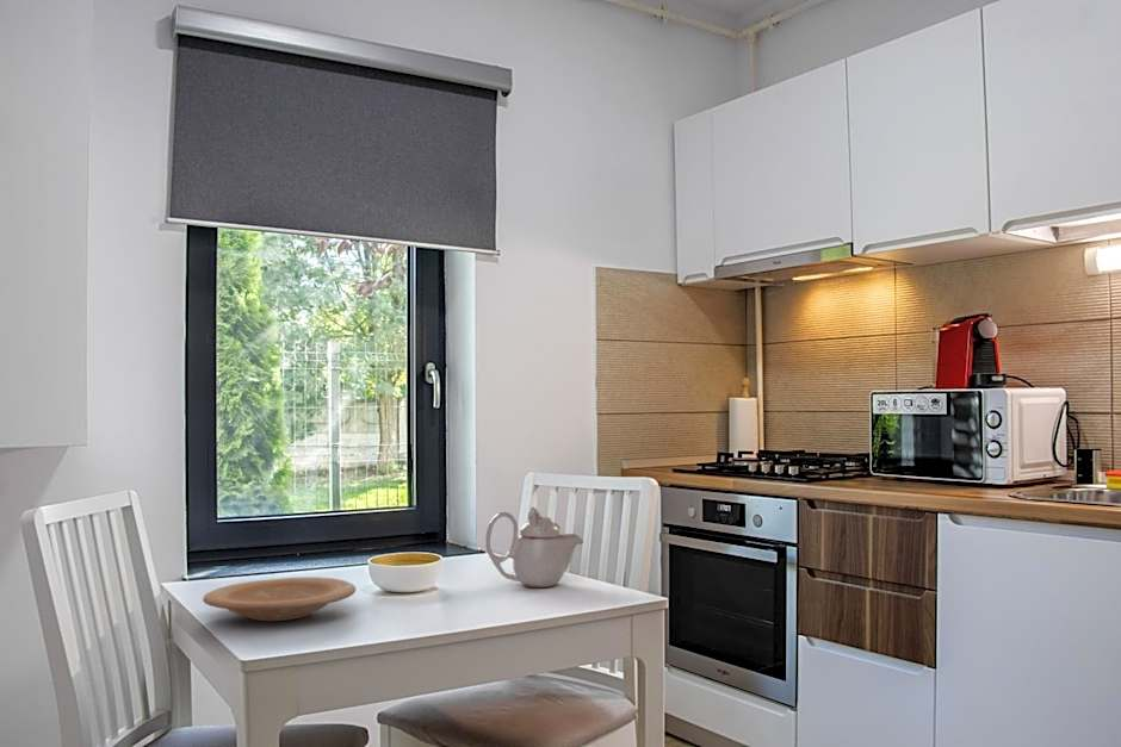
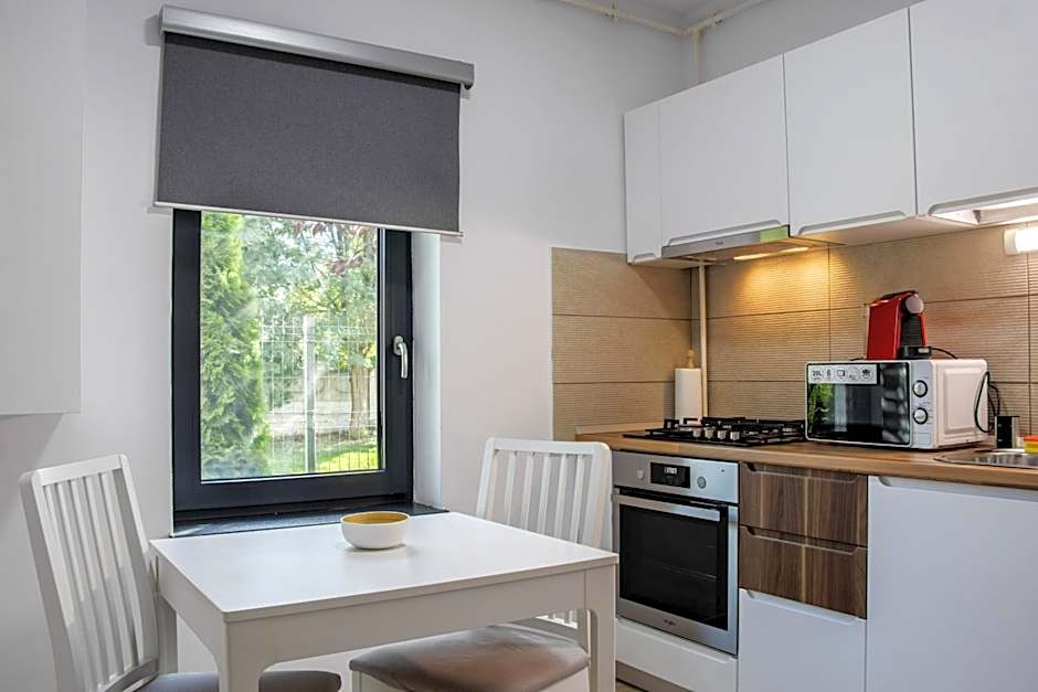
- teapot (534, 546)
- plate (280, 602)
